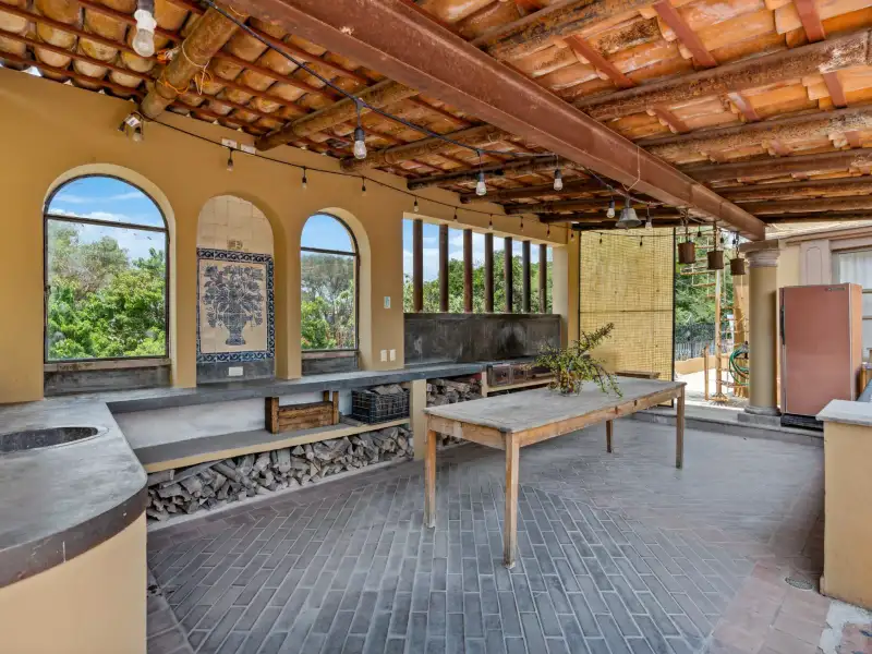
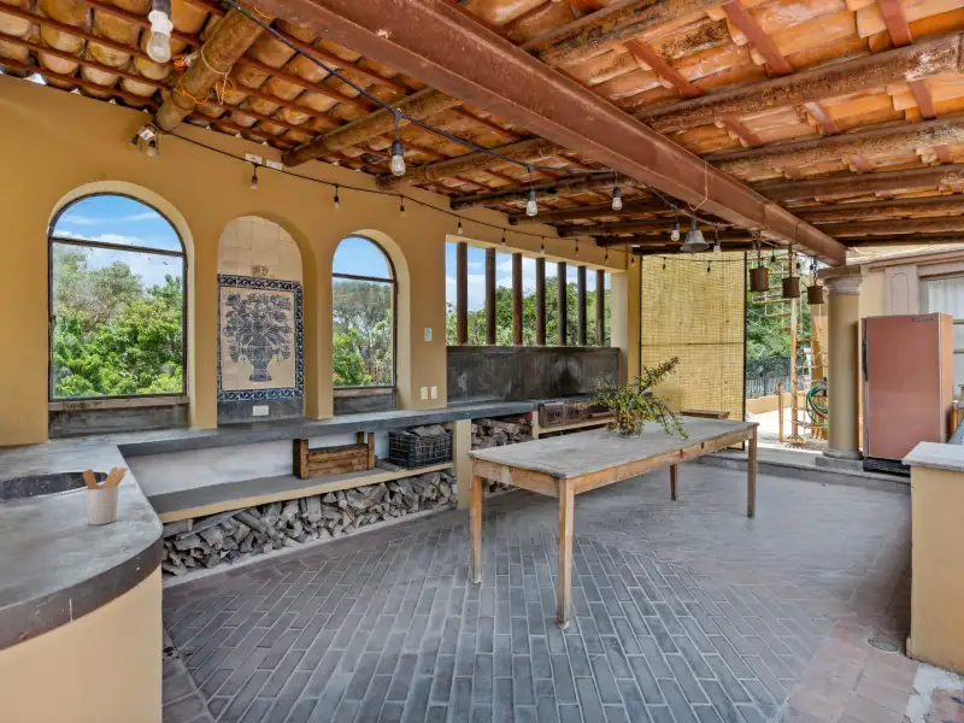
+ utensil holder (107, 493)
